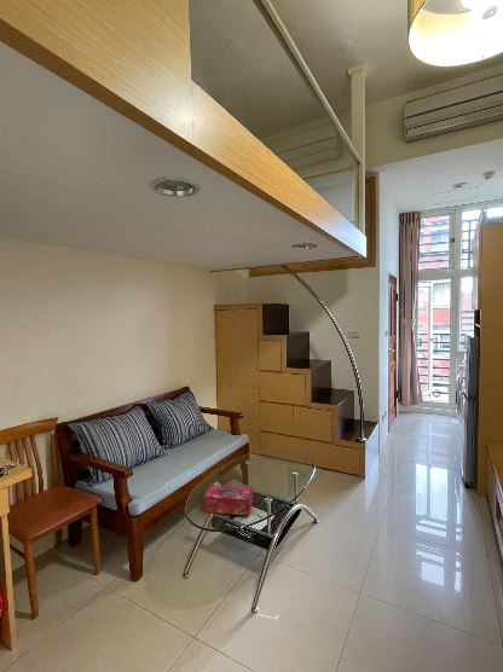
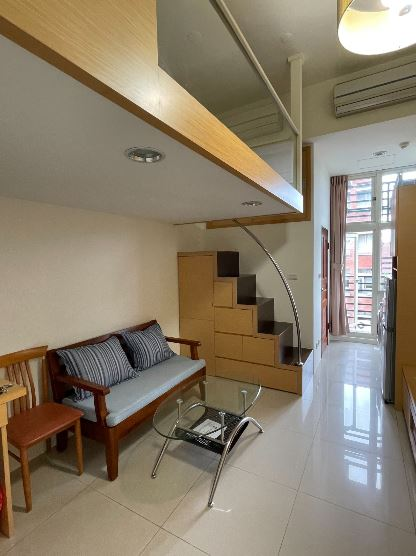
- tissue box (229, 499)
